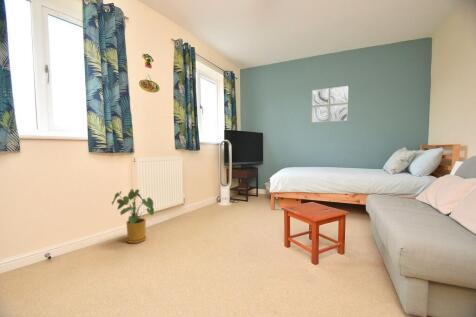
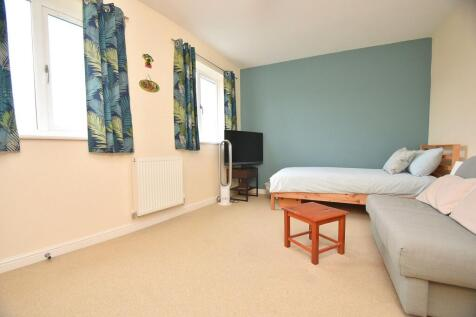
- house plant (133, 216)
- wall art (328, 104)
